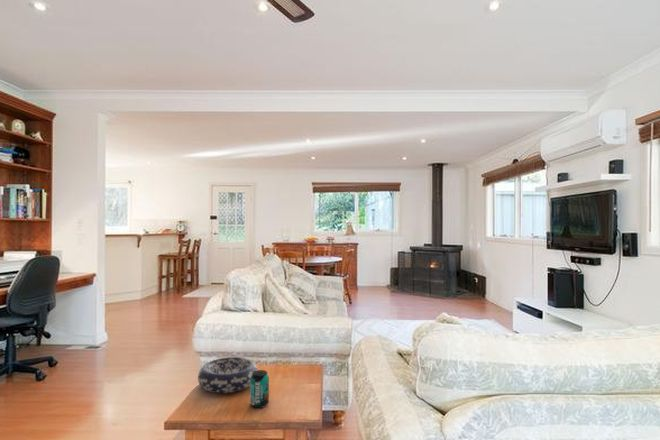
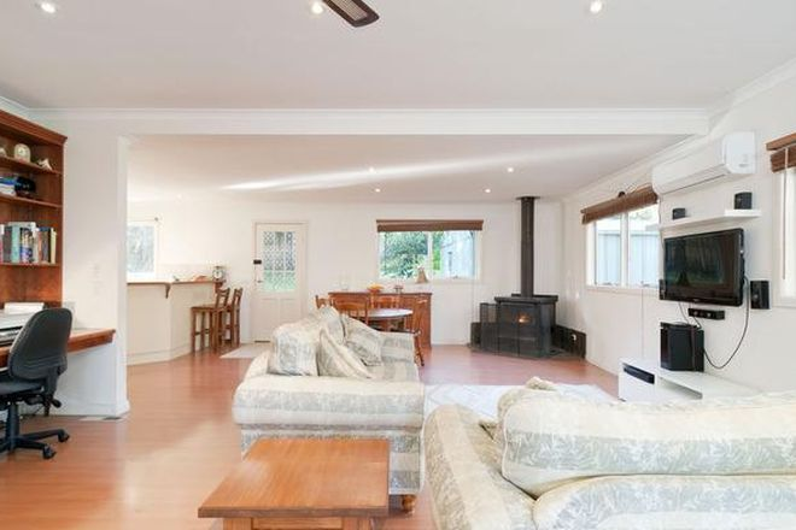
- beverage can (259, 388)
- decorative bowl (228, 374)
